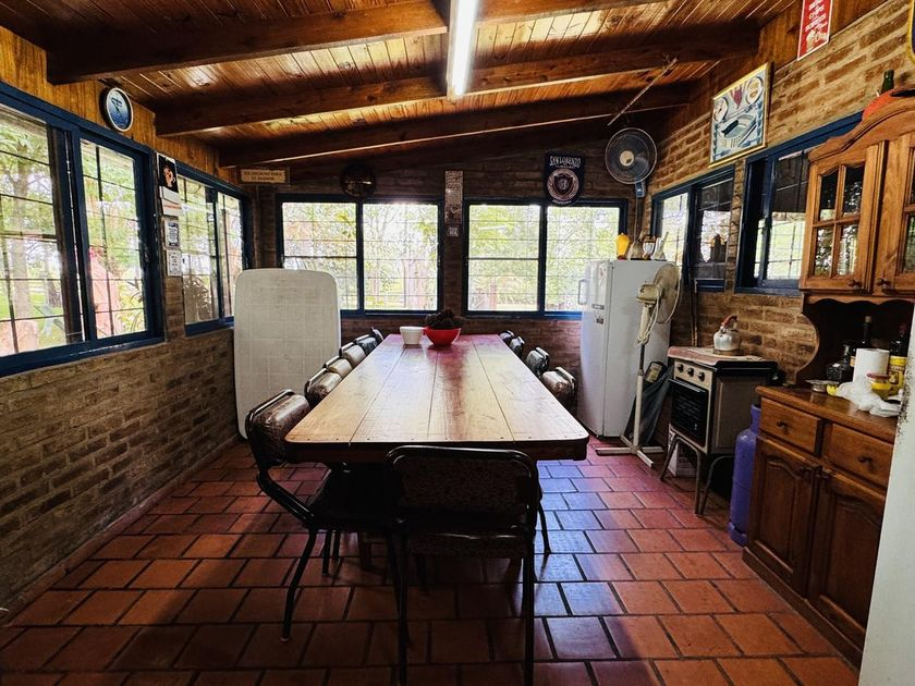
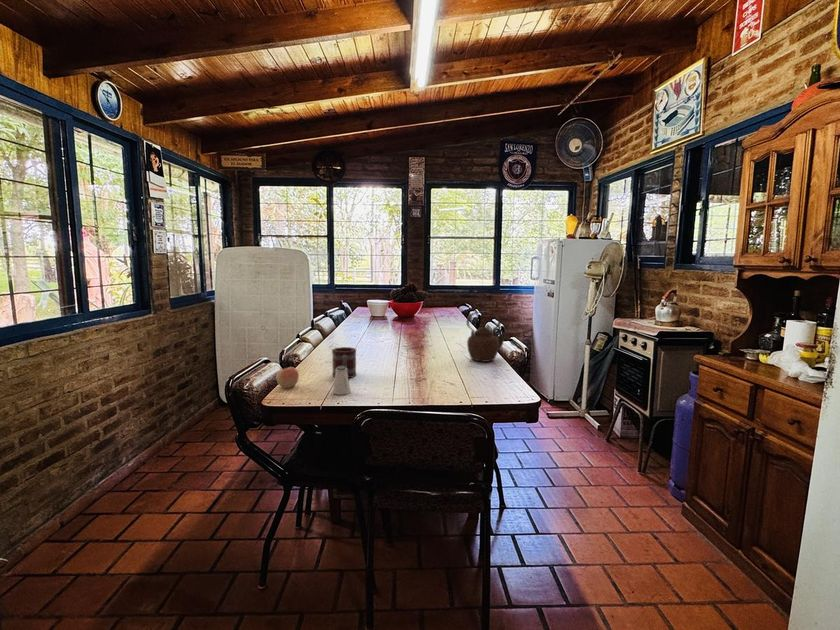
+ apple (287, 377)
+ mug (344, 363)
+ teapot (487, 335)
+ saltshaker (341, 379)
